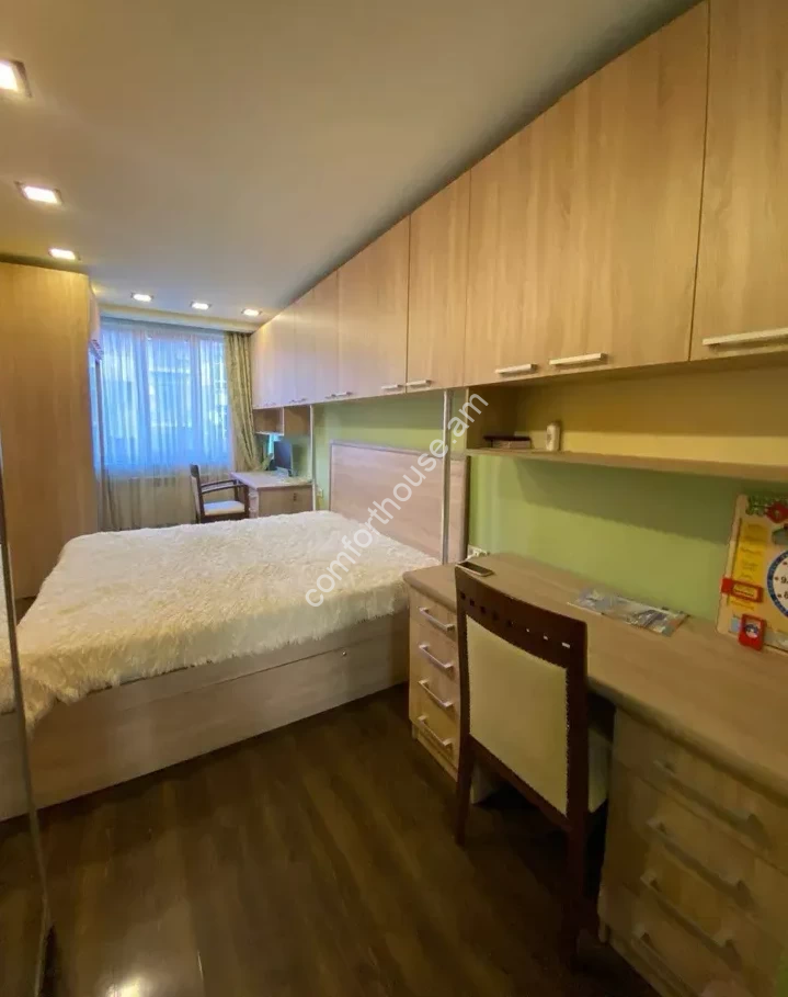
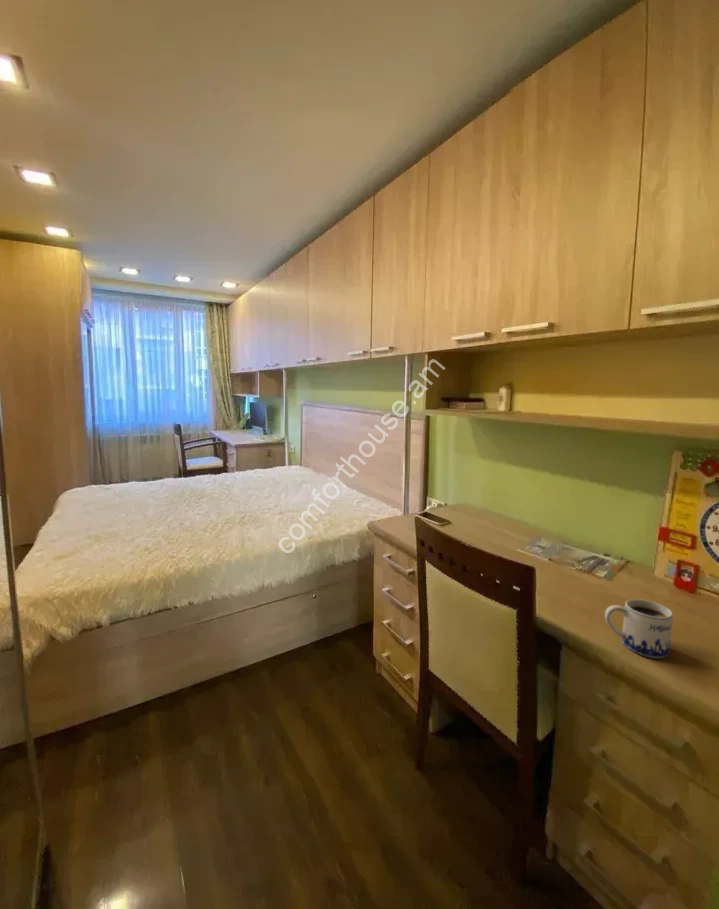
+ mug (640, 626)
